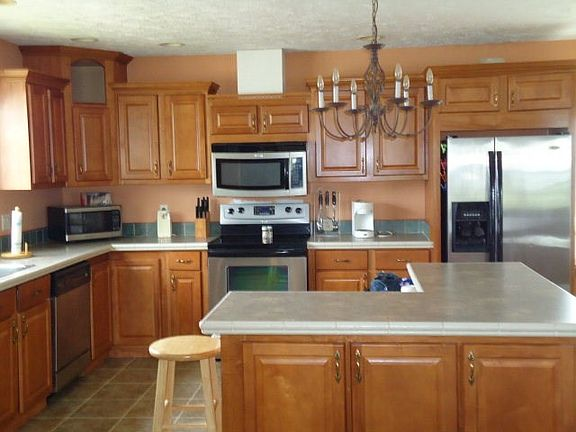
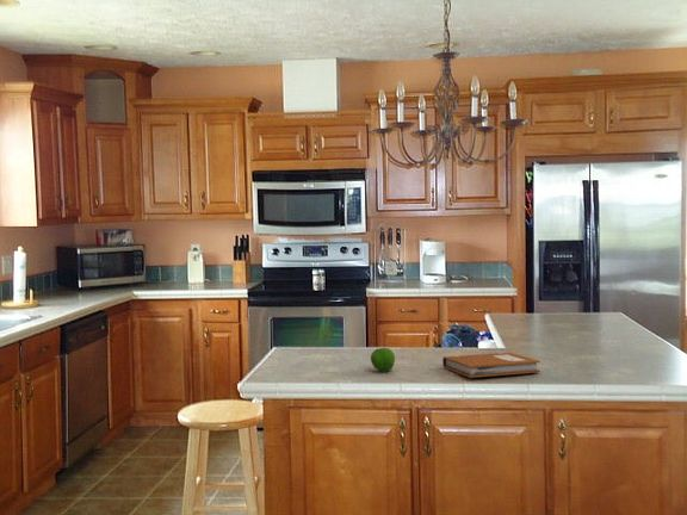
+ apple (383, 359)
+ notebook (491, 364)
